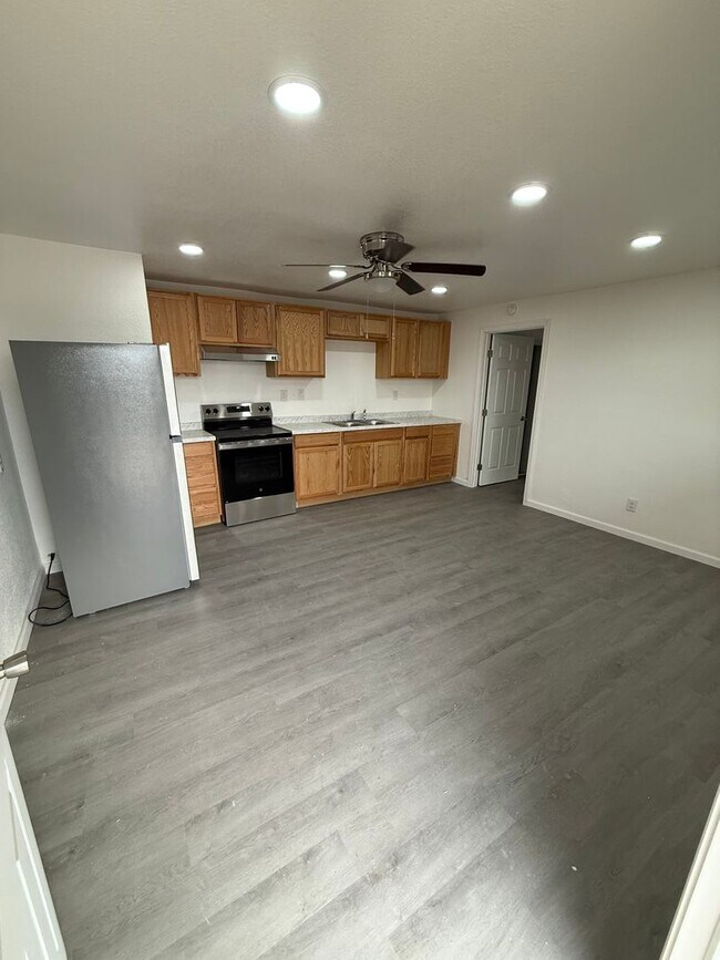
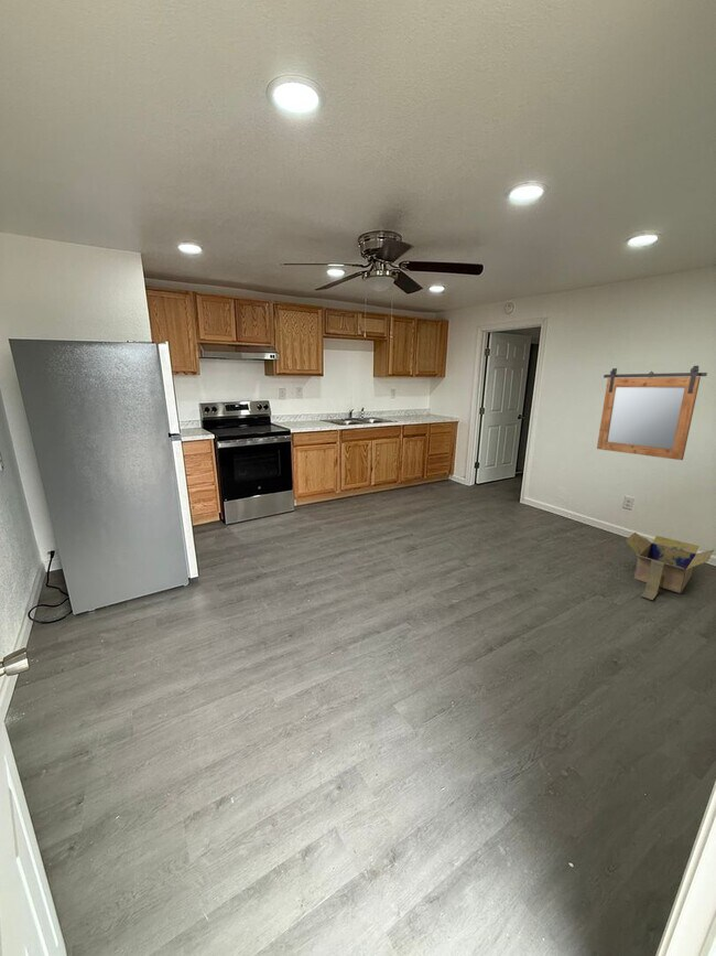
+ cardboard box (663, 562)
+ mirror (642, 411)
